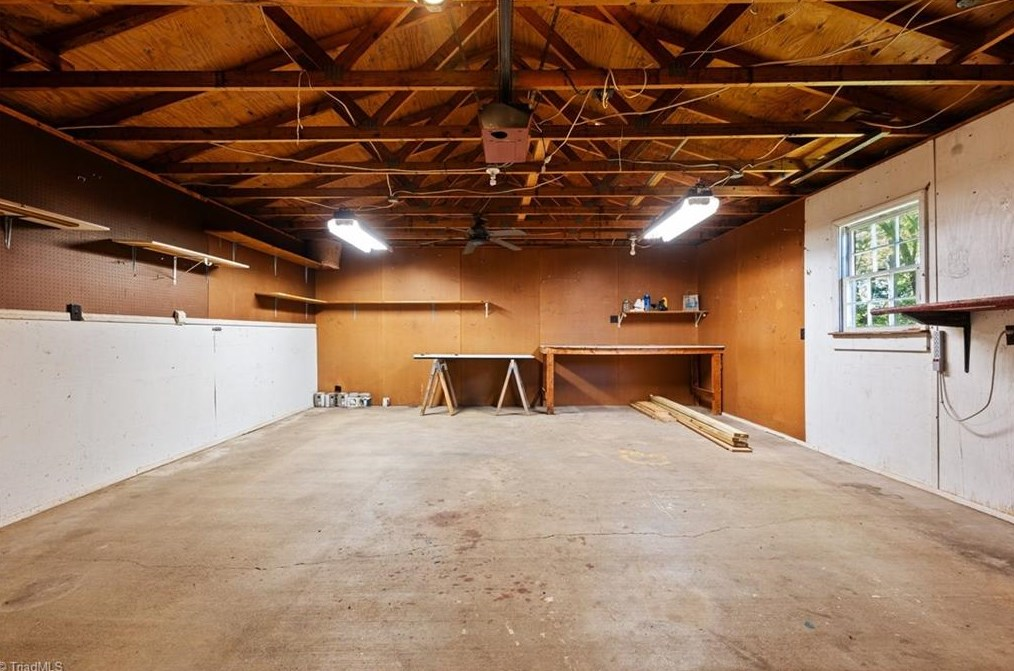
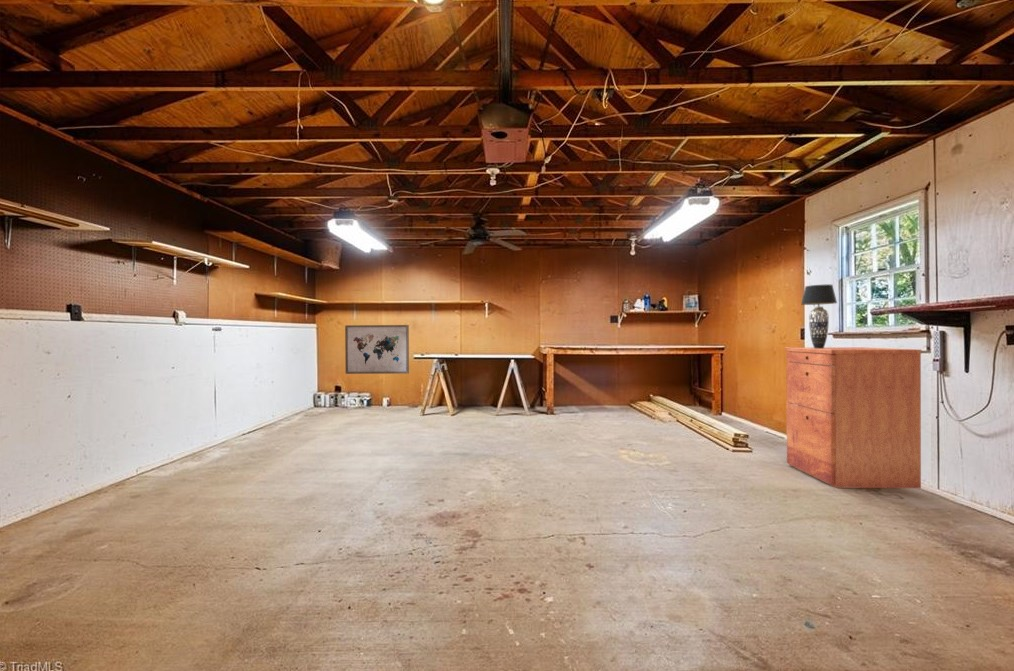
+ wall art (377, 349)
+ filing cabinet (847, 412)
+ table lamp (818, 316)
